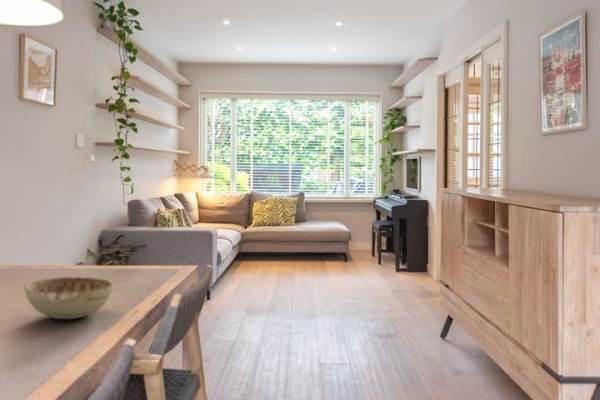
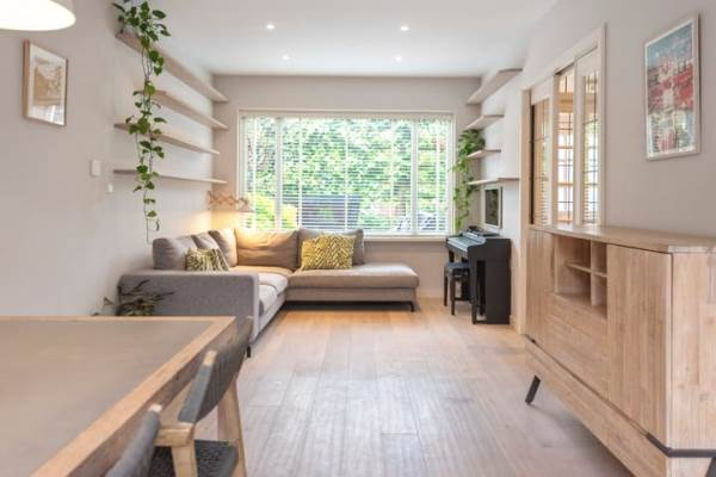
- decorative bowl (70, 299)
